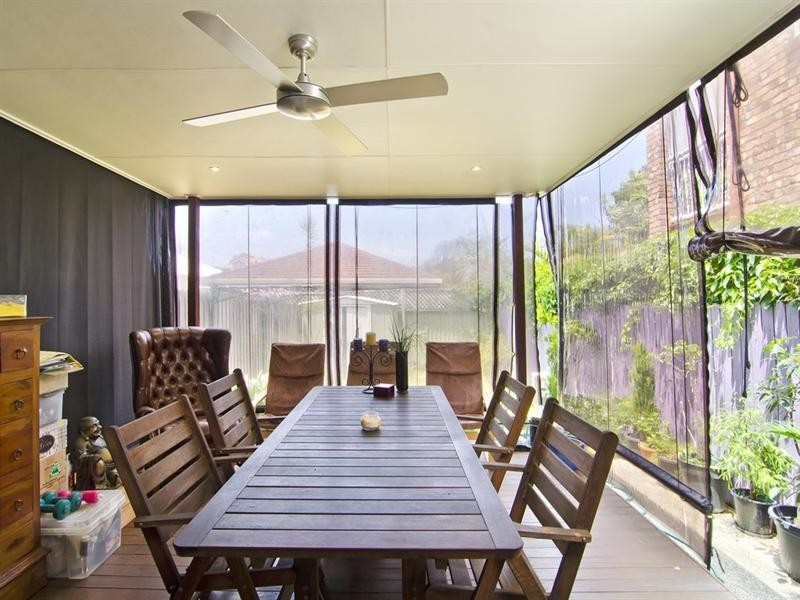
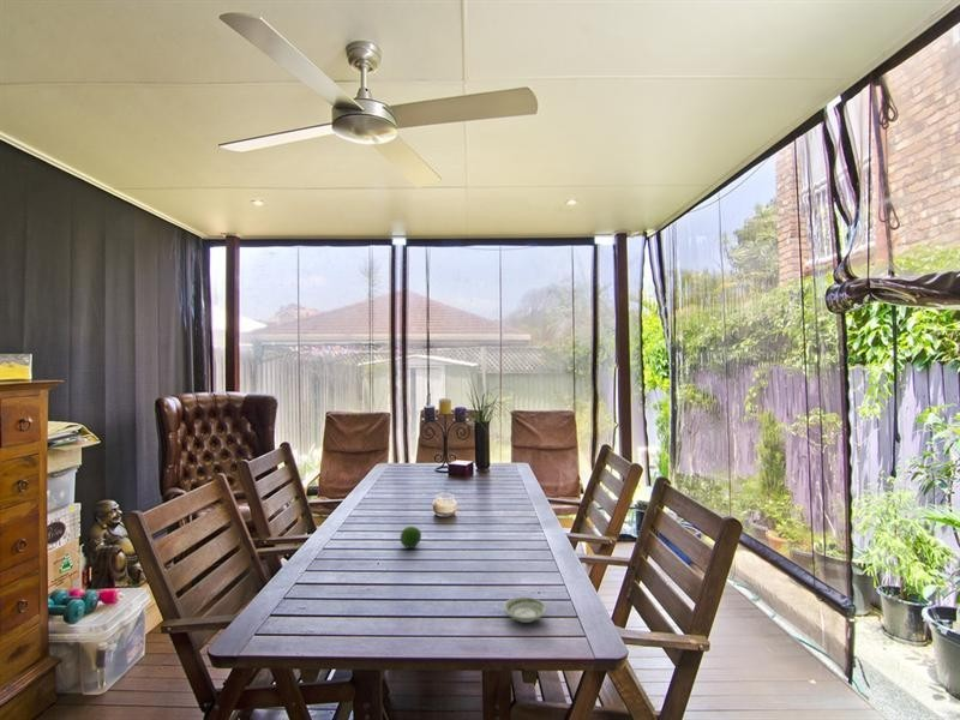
+ saucer (524, 611)
+ fruit (410, 536)
